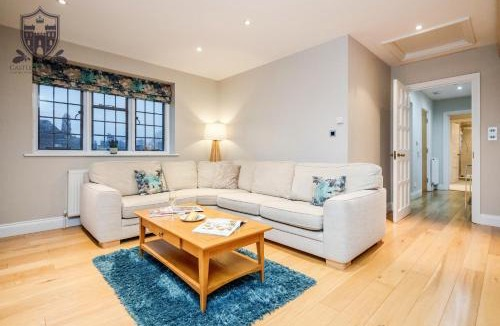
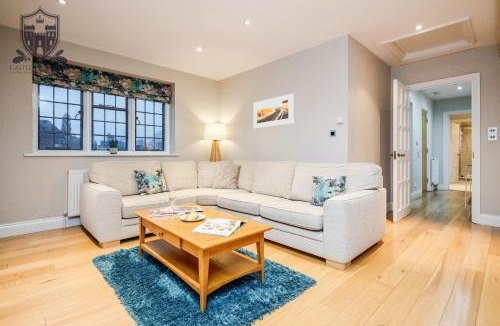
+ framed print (271, 112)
